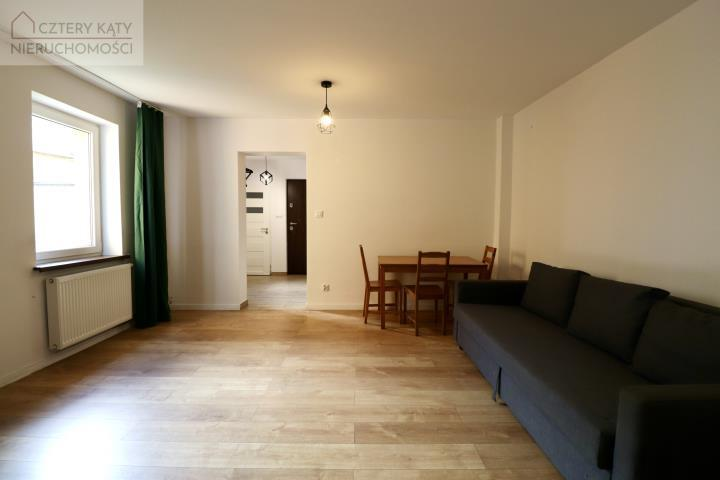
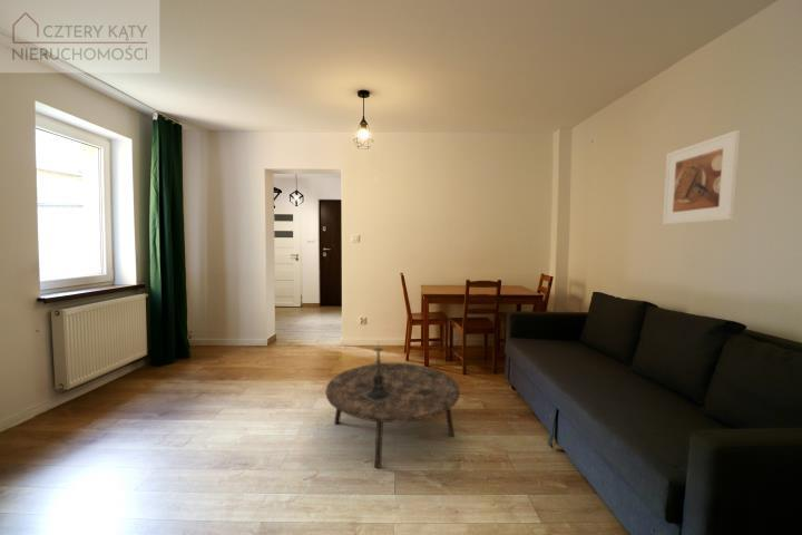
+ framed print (696, 183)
+ coffee table (392, 407)
+ candle holder (379, 368)
